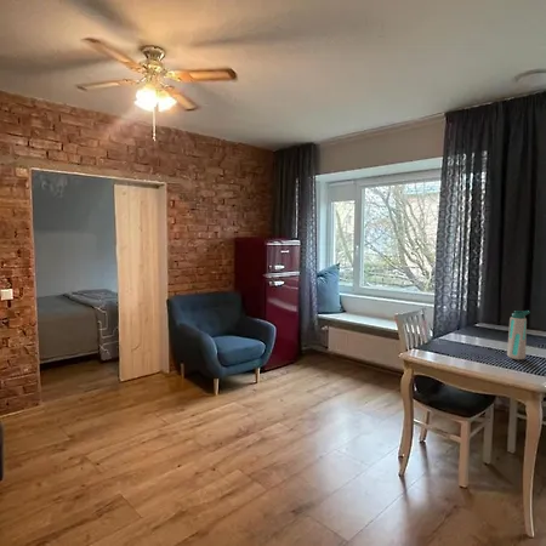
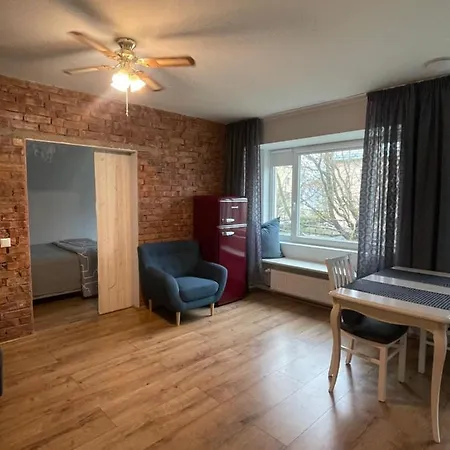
- water bottle (518, 334)
